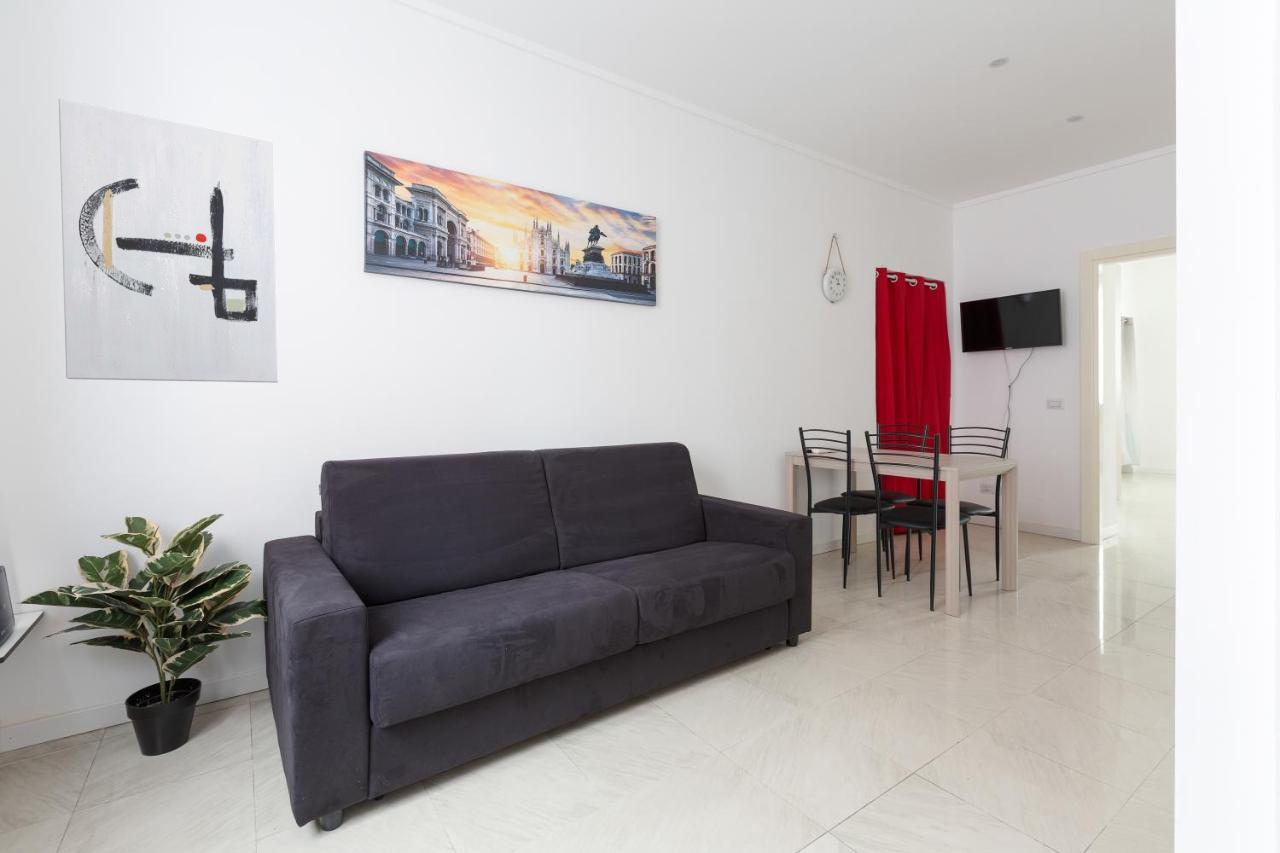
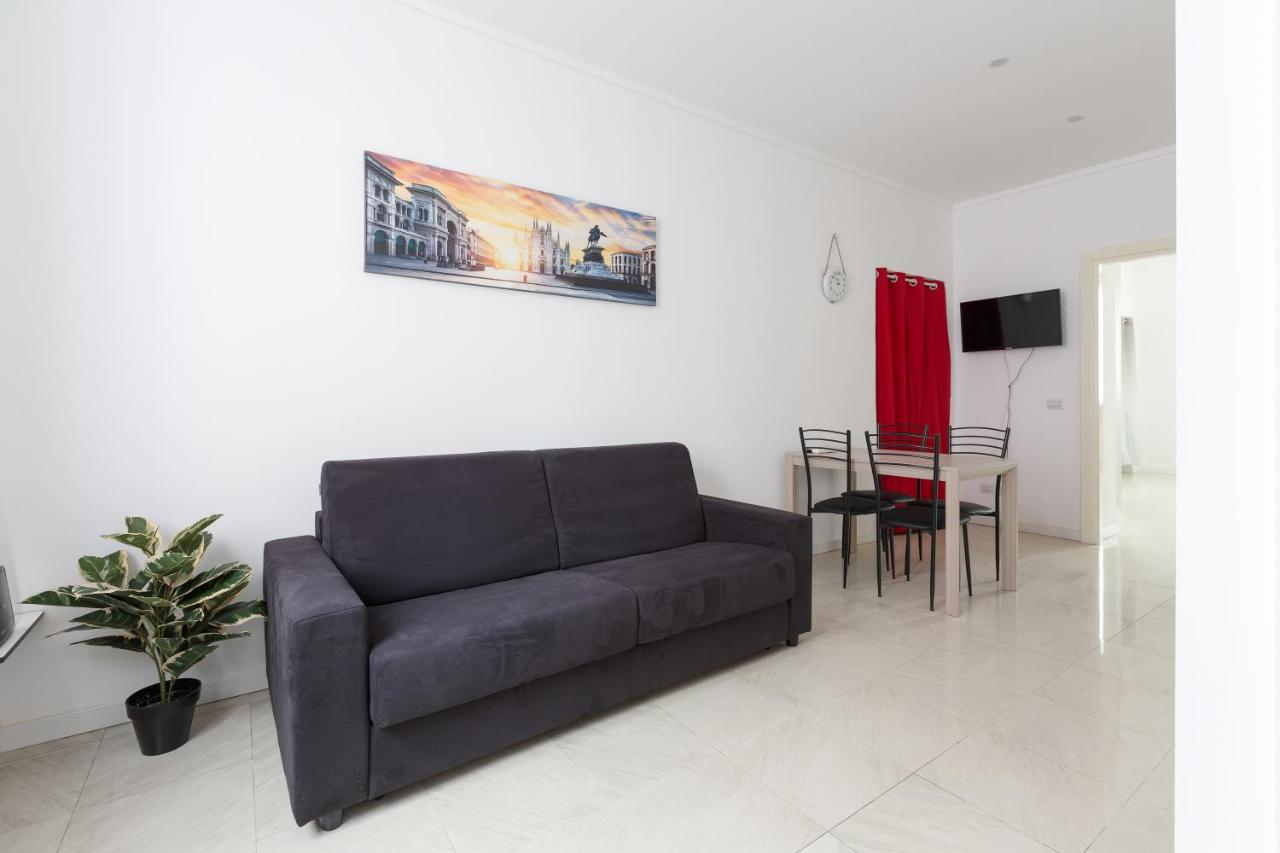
- wall art (177, 252)
